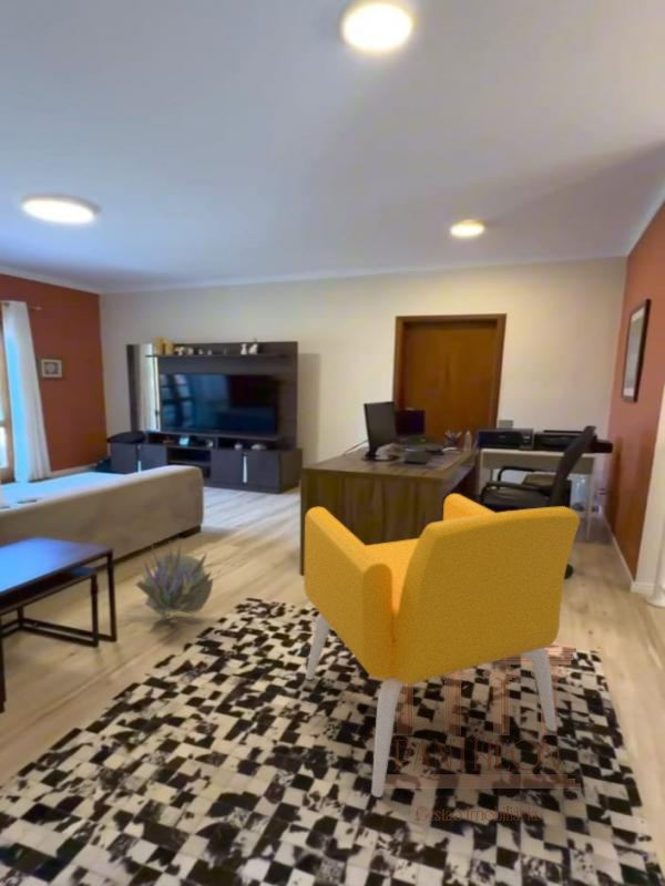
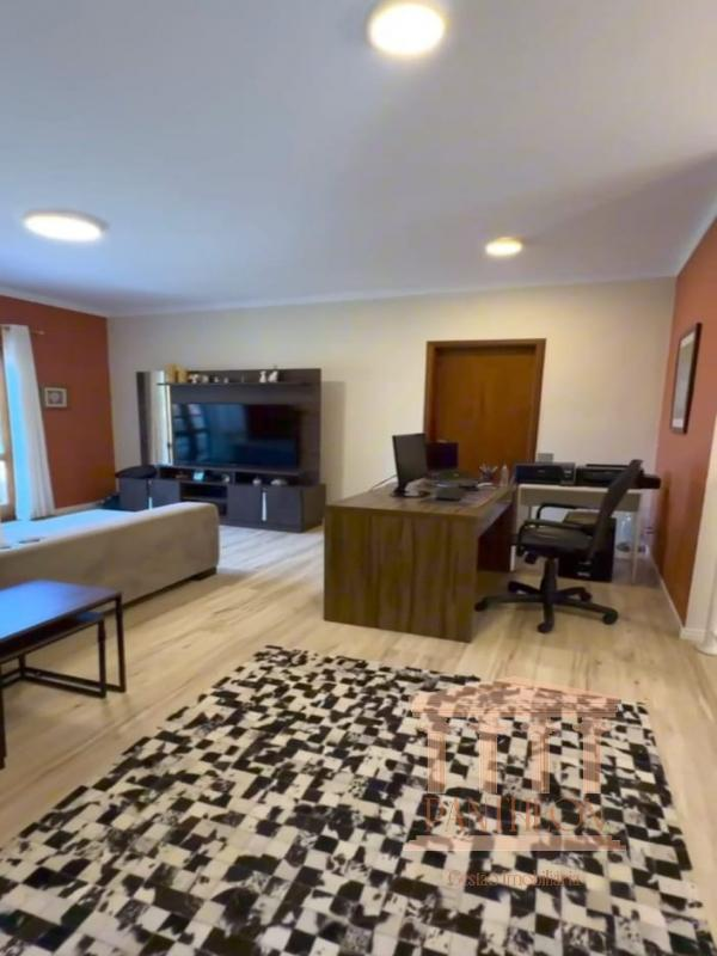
- armchair (434, 602)
- decorative plant (168, 578)
